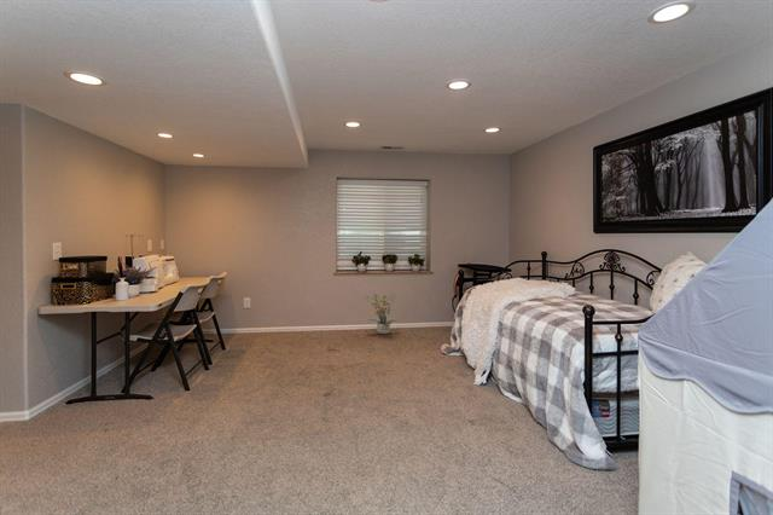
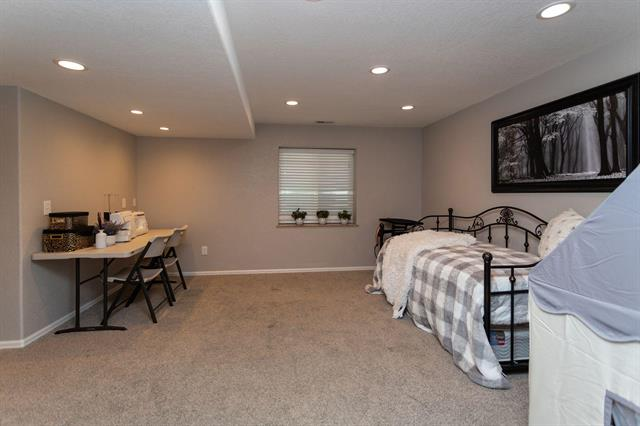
- potted plant (380, 313)
